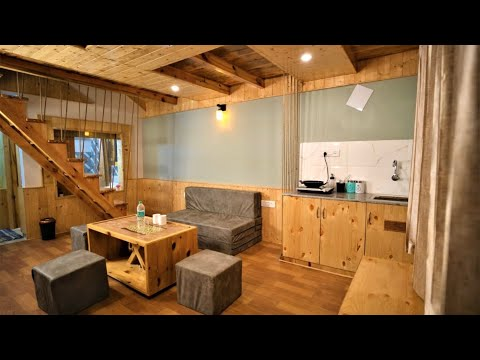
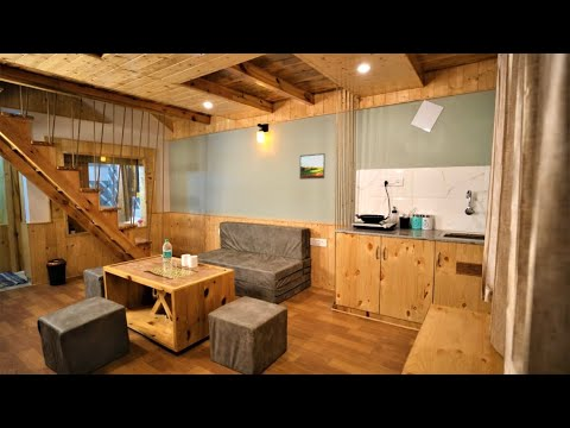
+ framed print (311, 166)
